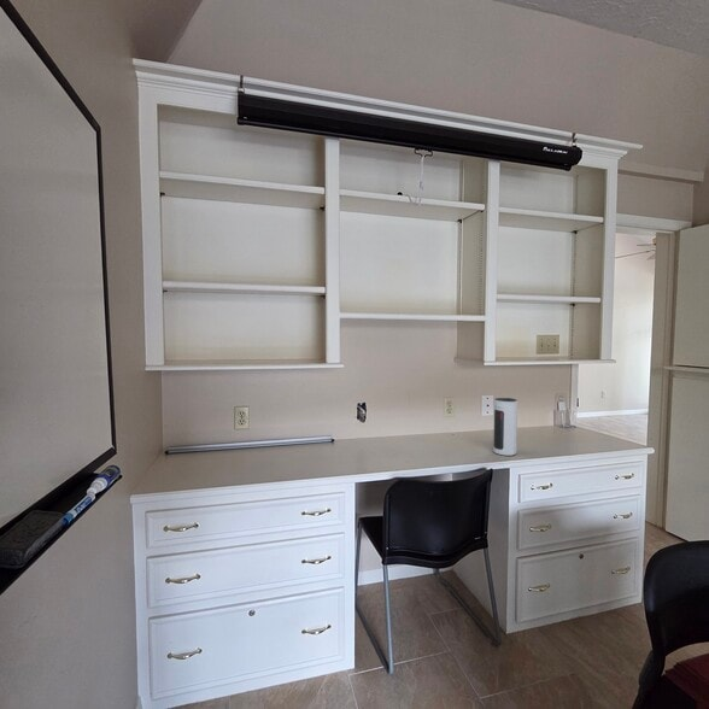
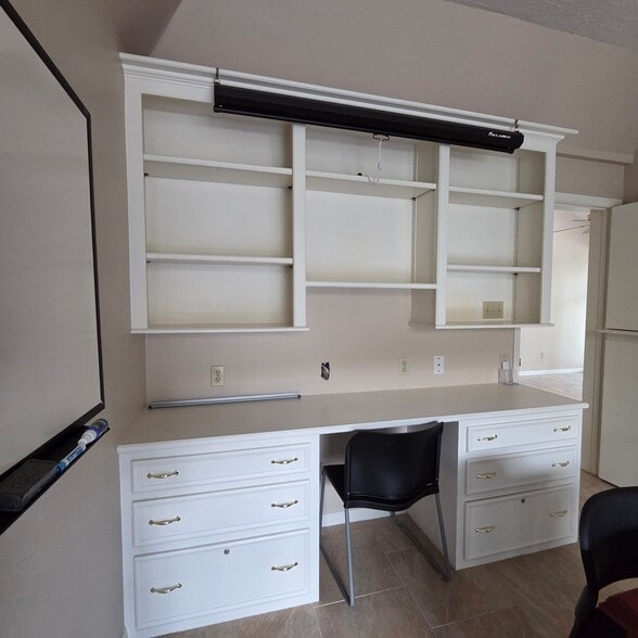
- speaker (505, 424)
